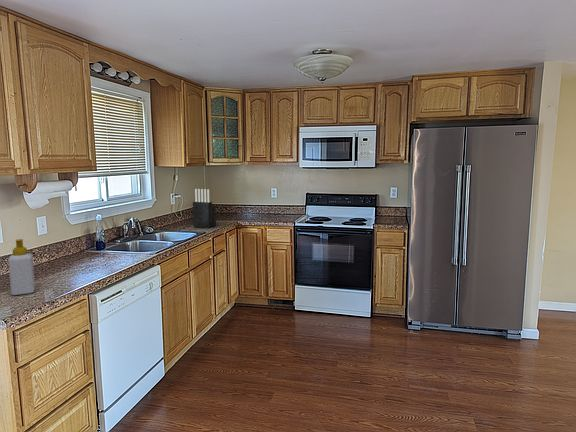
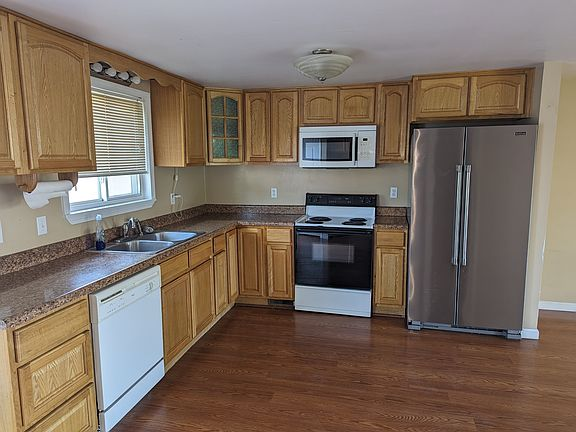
- knife block (205, 208)
- soap bottle (21, 266)
